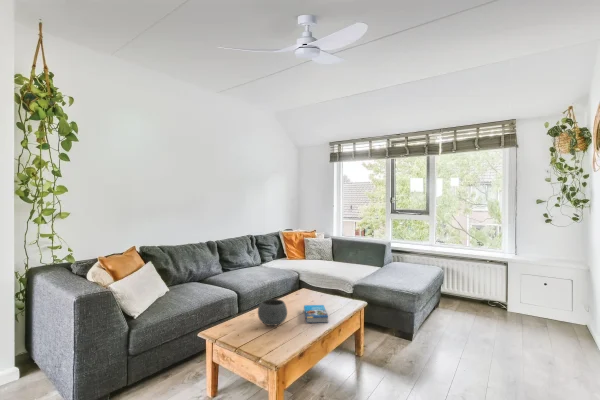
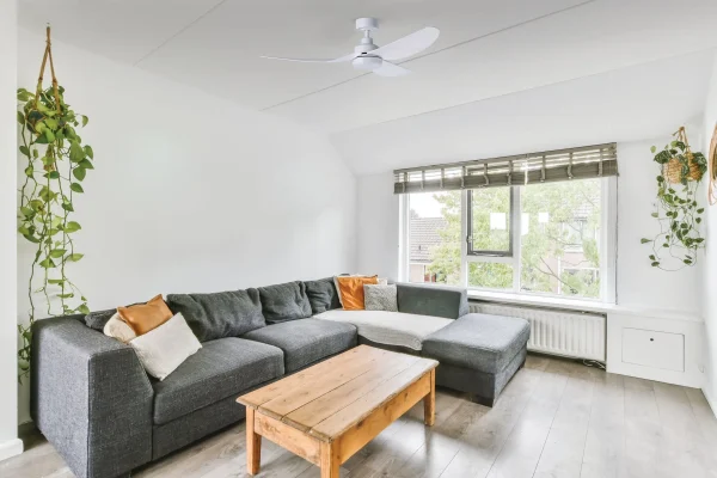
- bowl (272, 312)
- book (315, 313)
